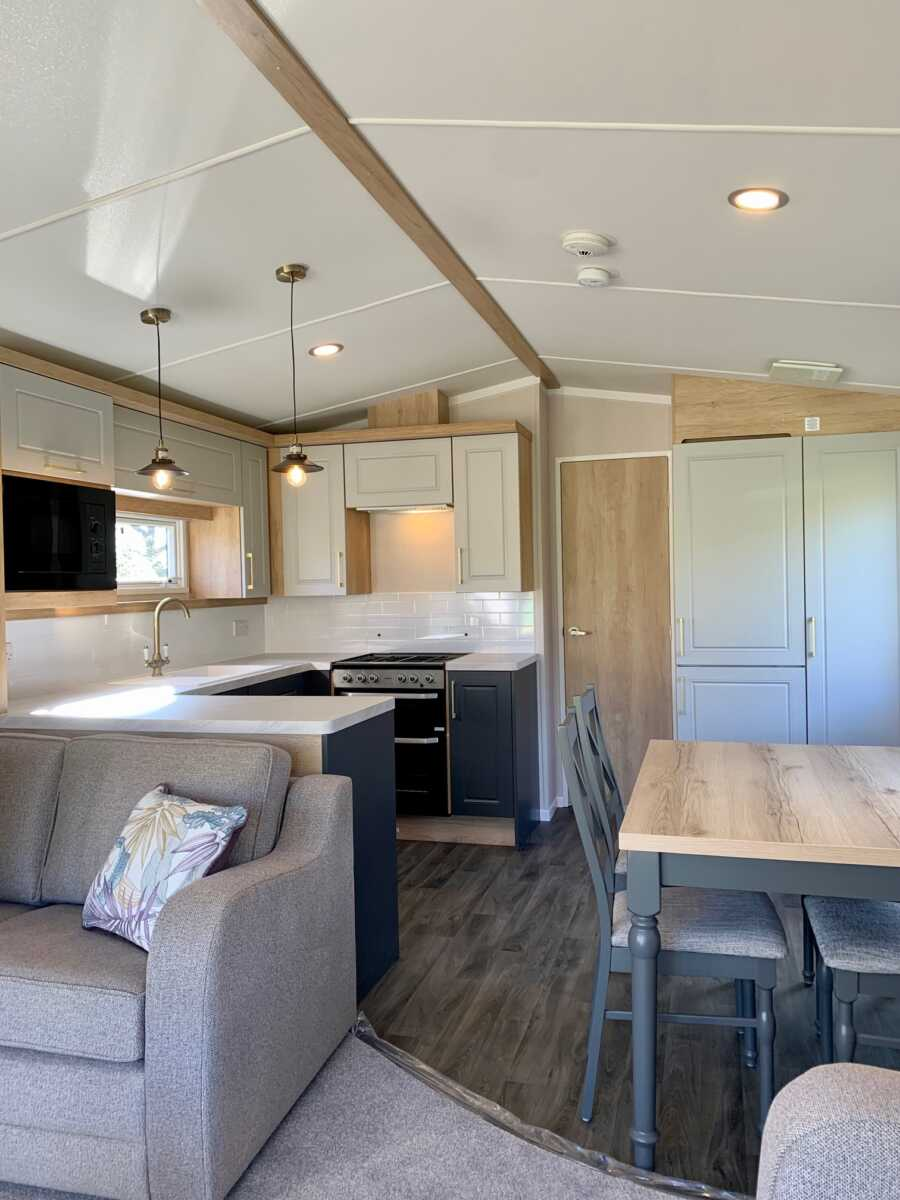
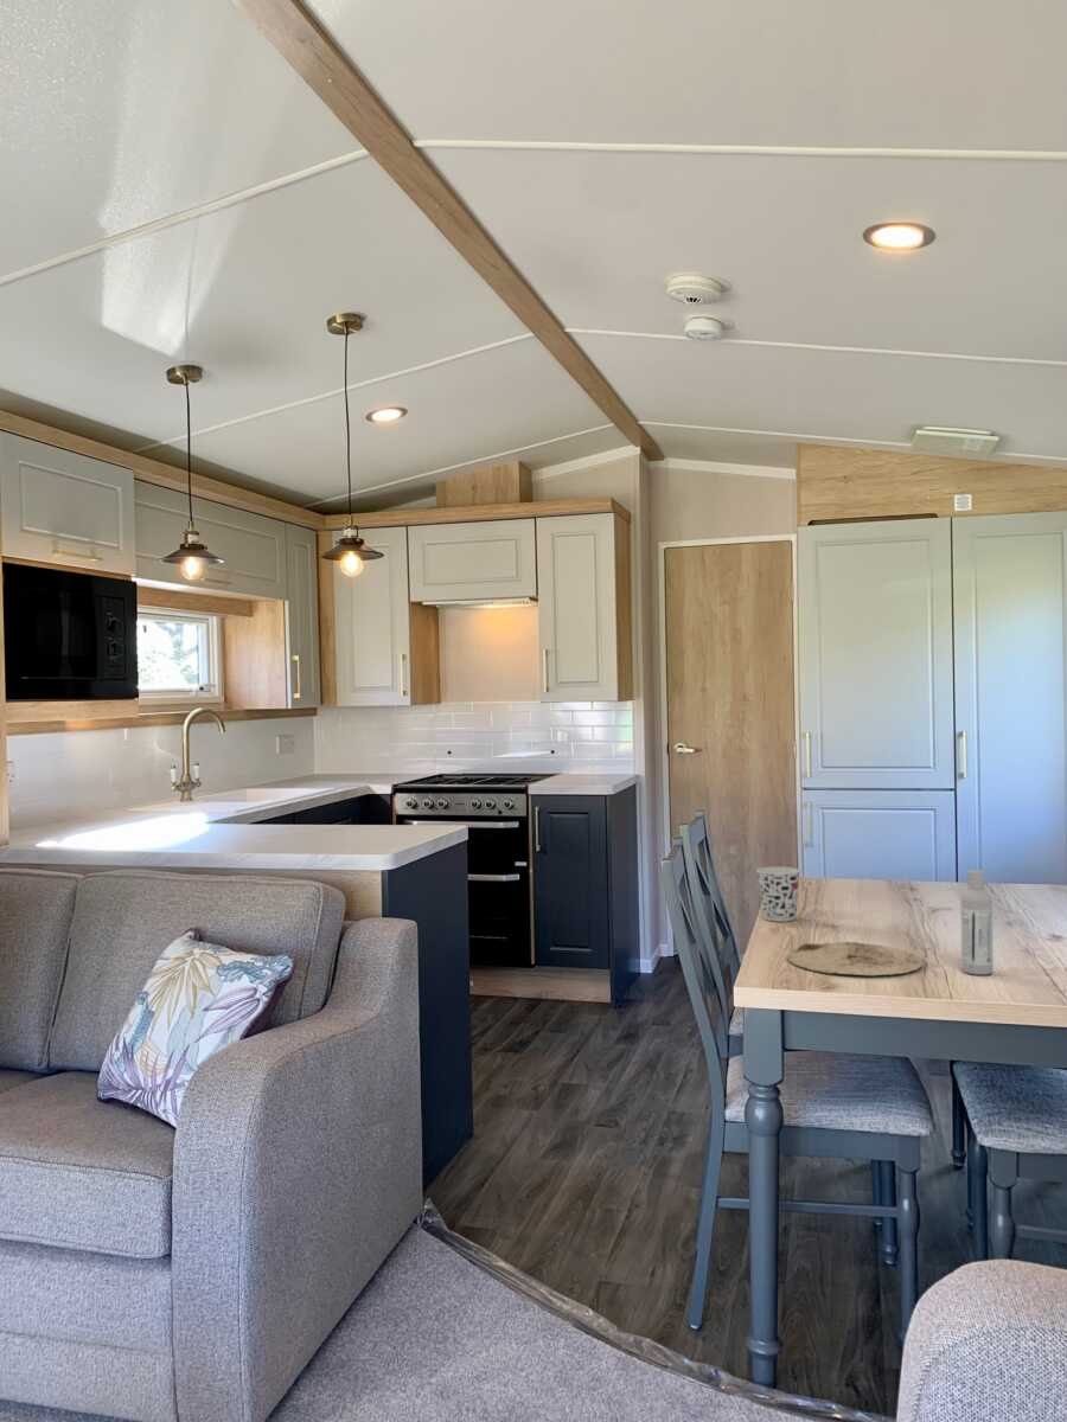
+ plate (854, 956)
+ cup (779, 893)
+ bottle (976, 921)
